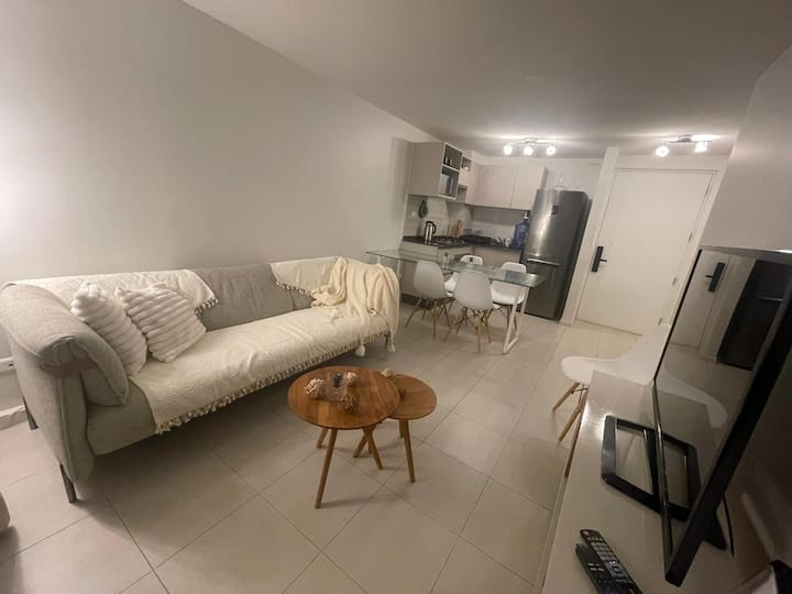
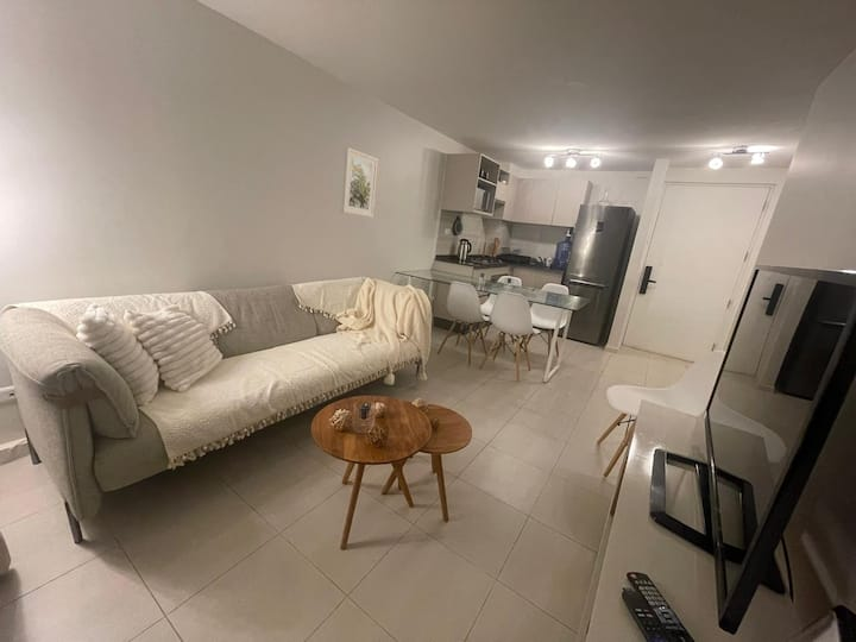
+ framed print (360, 184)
